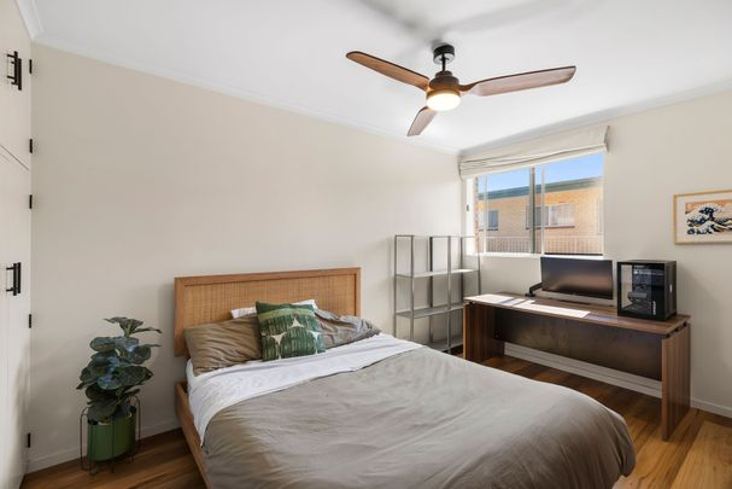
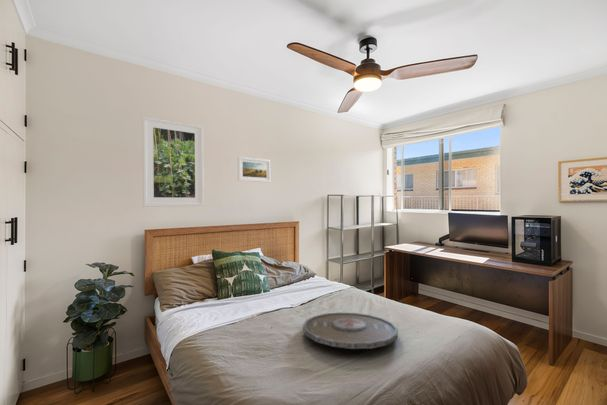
+ serving tray (349, 327)
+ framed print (174, 164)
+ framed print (254, 170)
